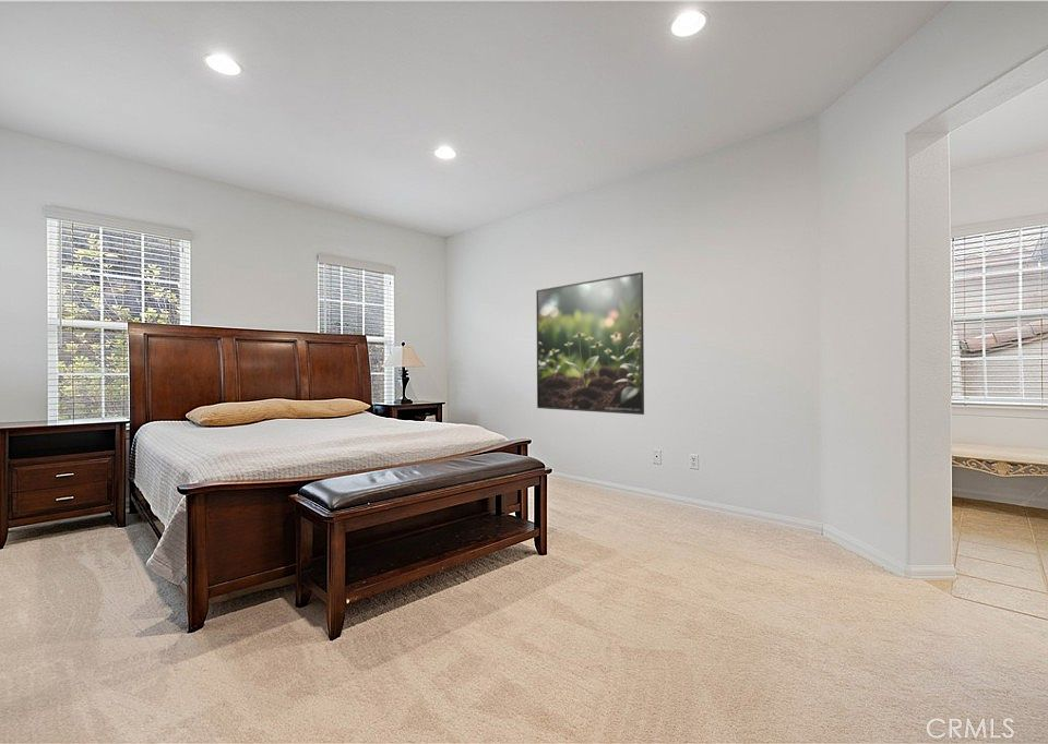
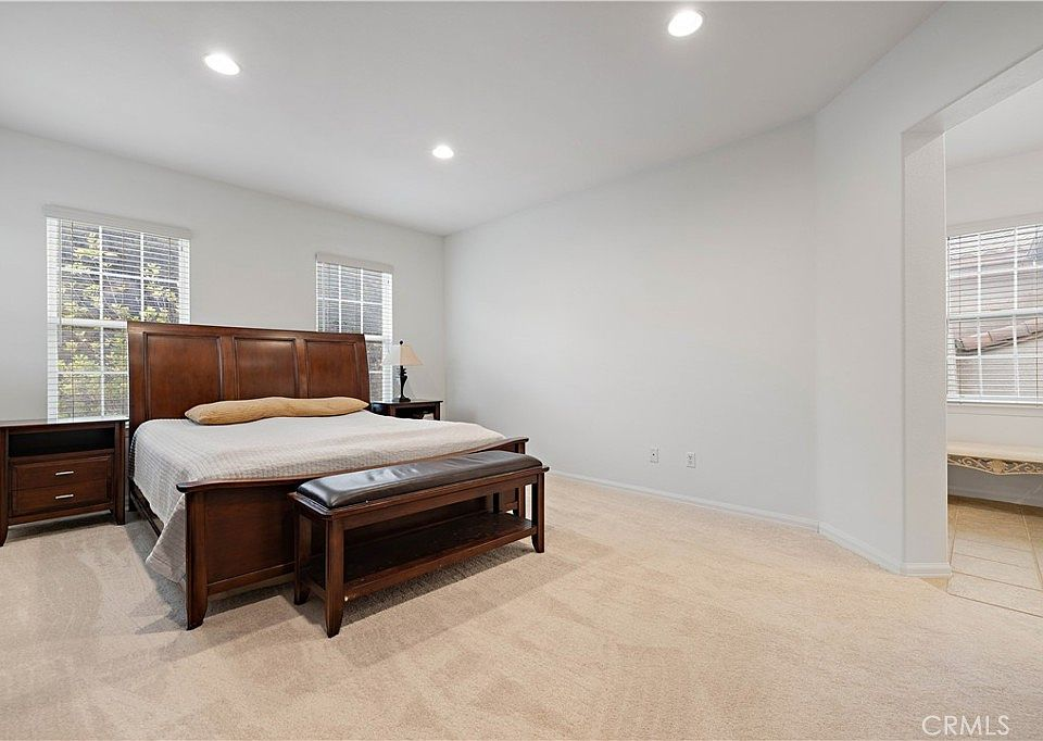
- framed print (585, 346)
